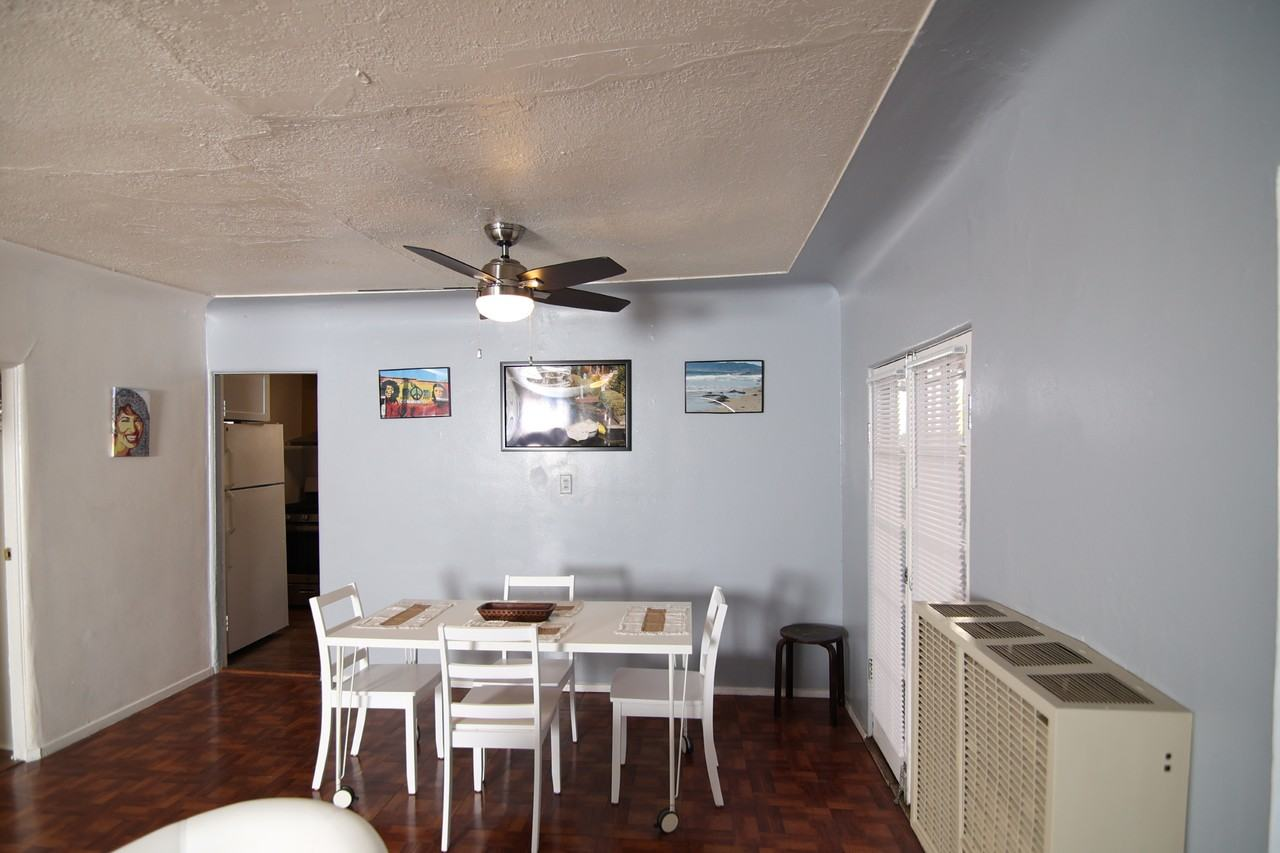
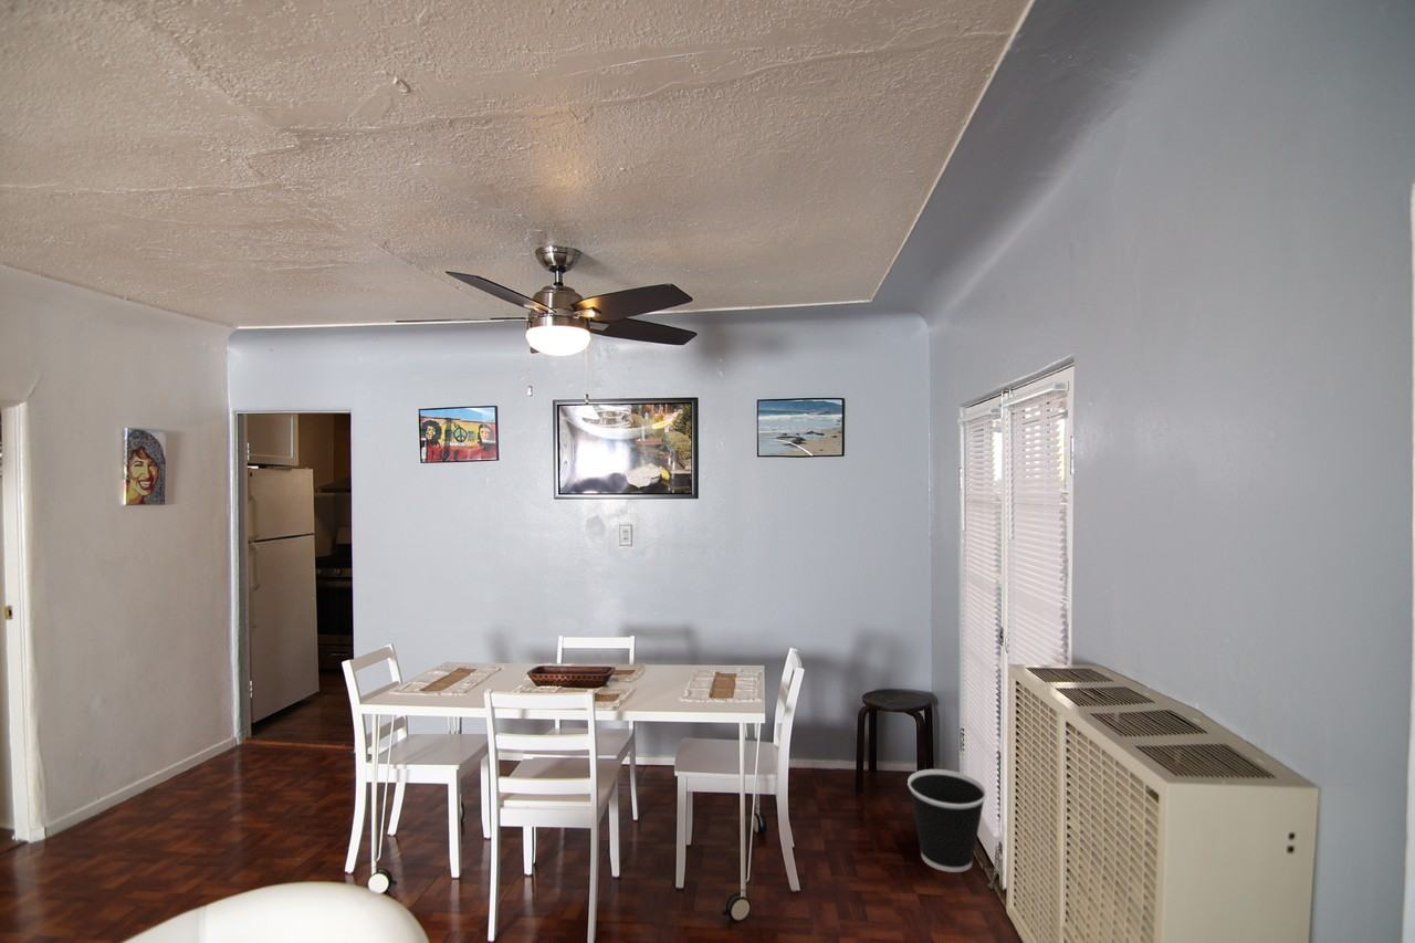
+ wastebasket (946, 821)
